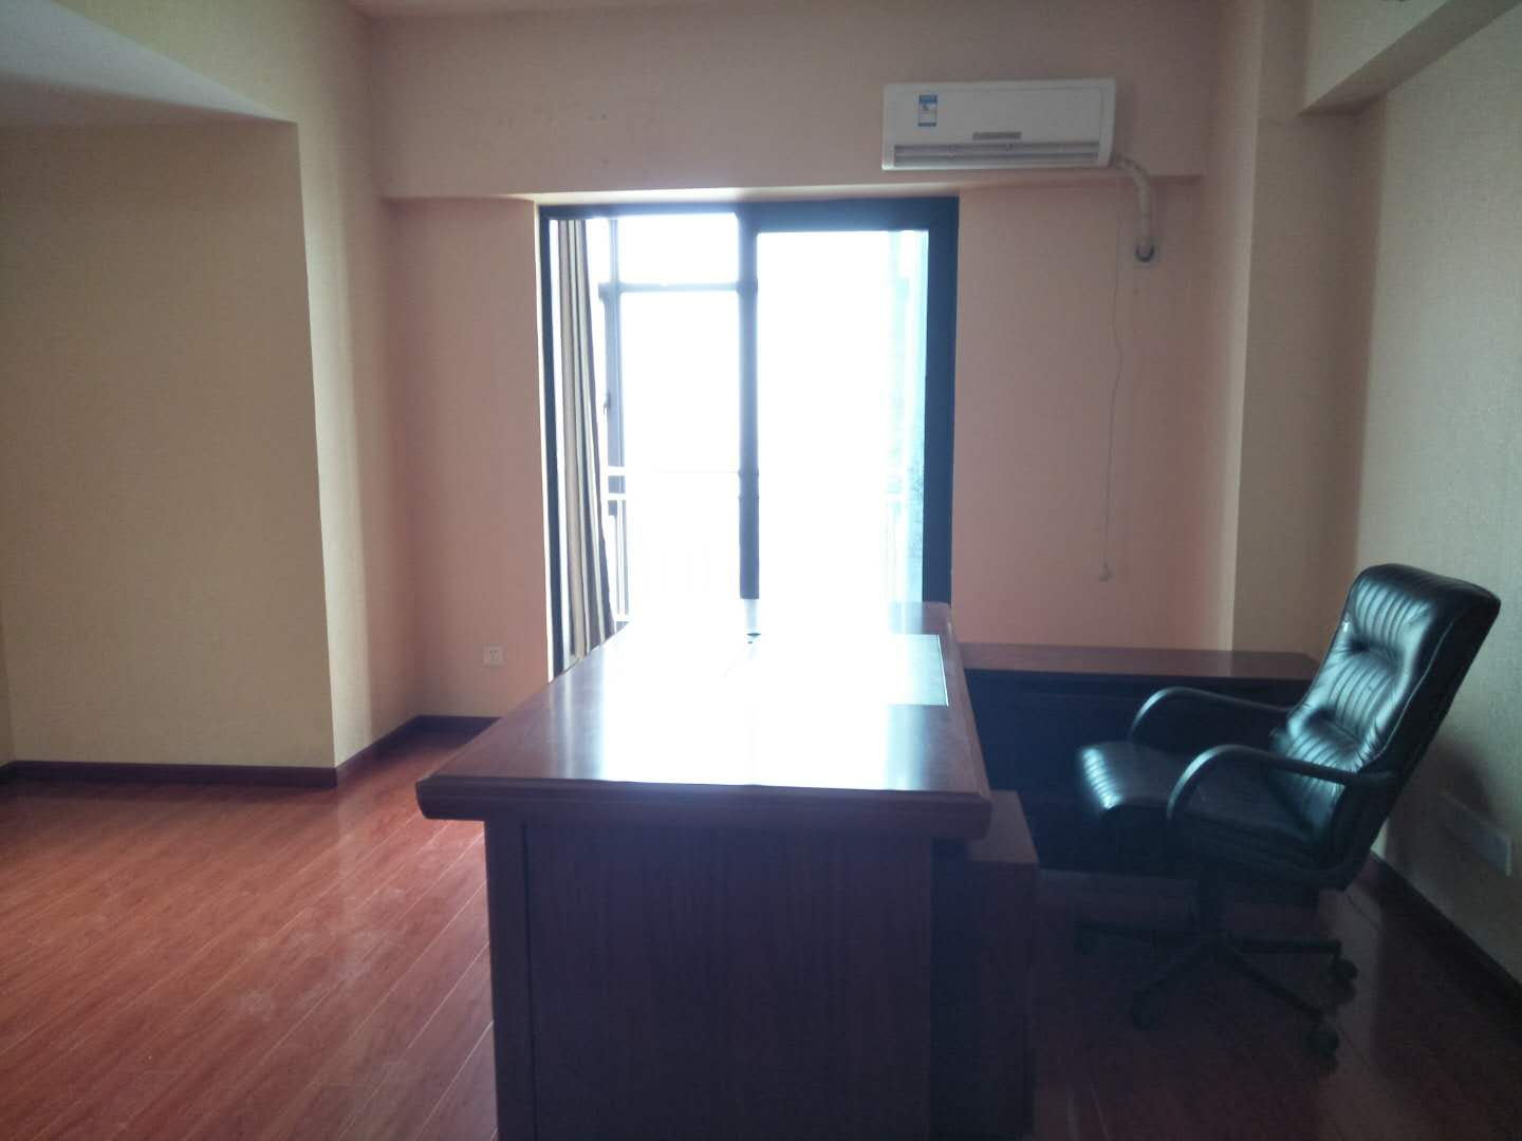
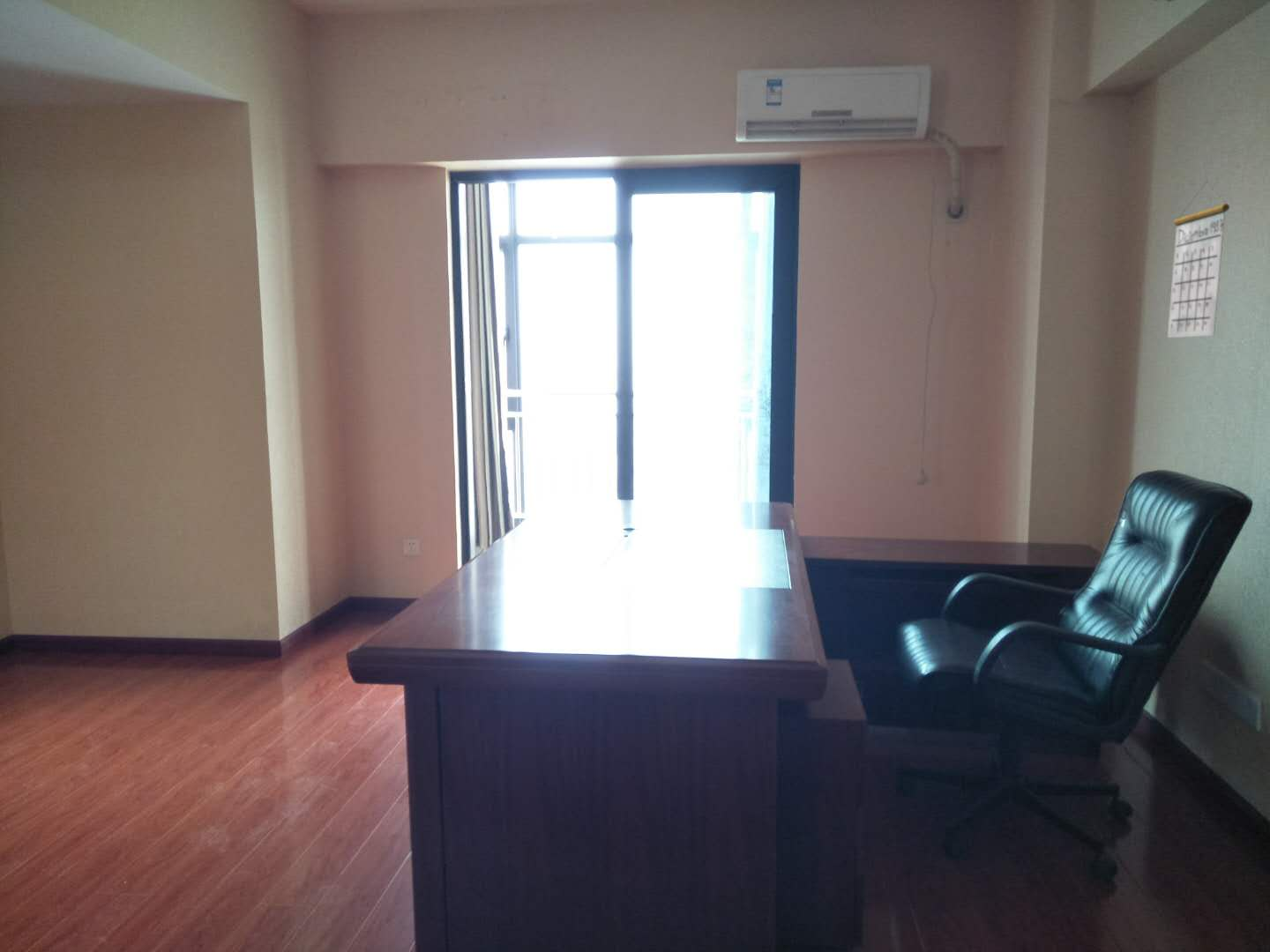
+ calendar (1196, 259)
